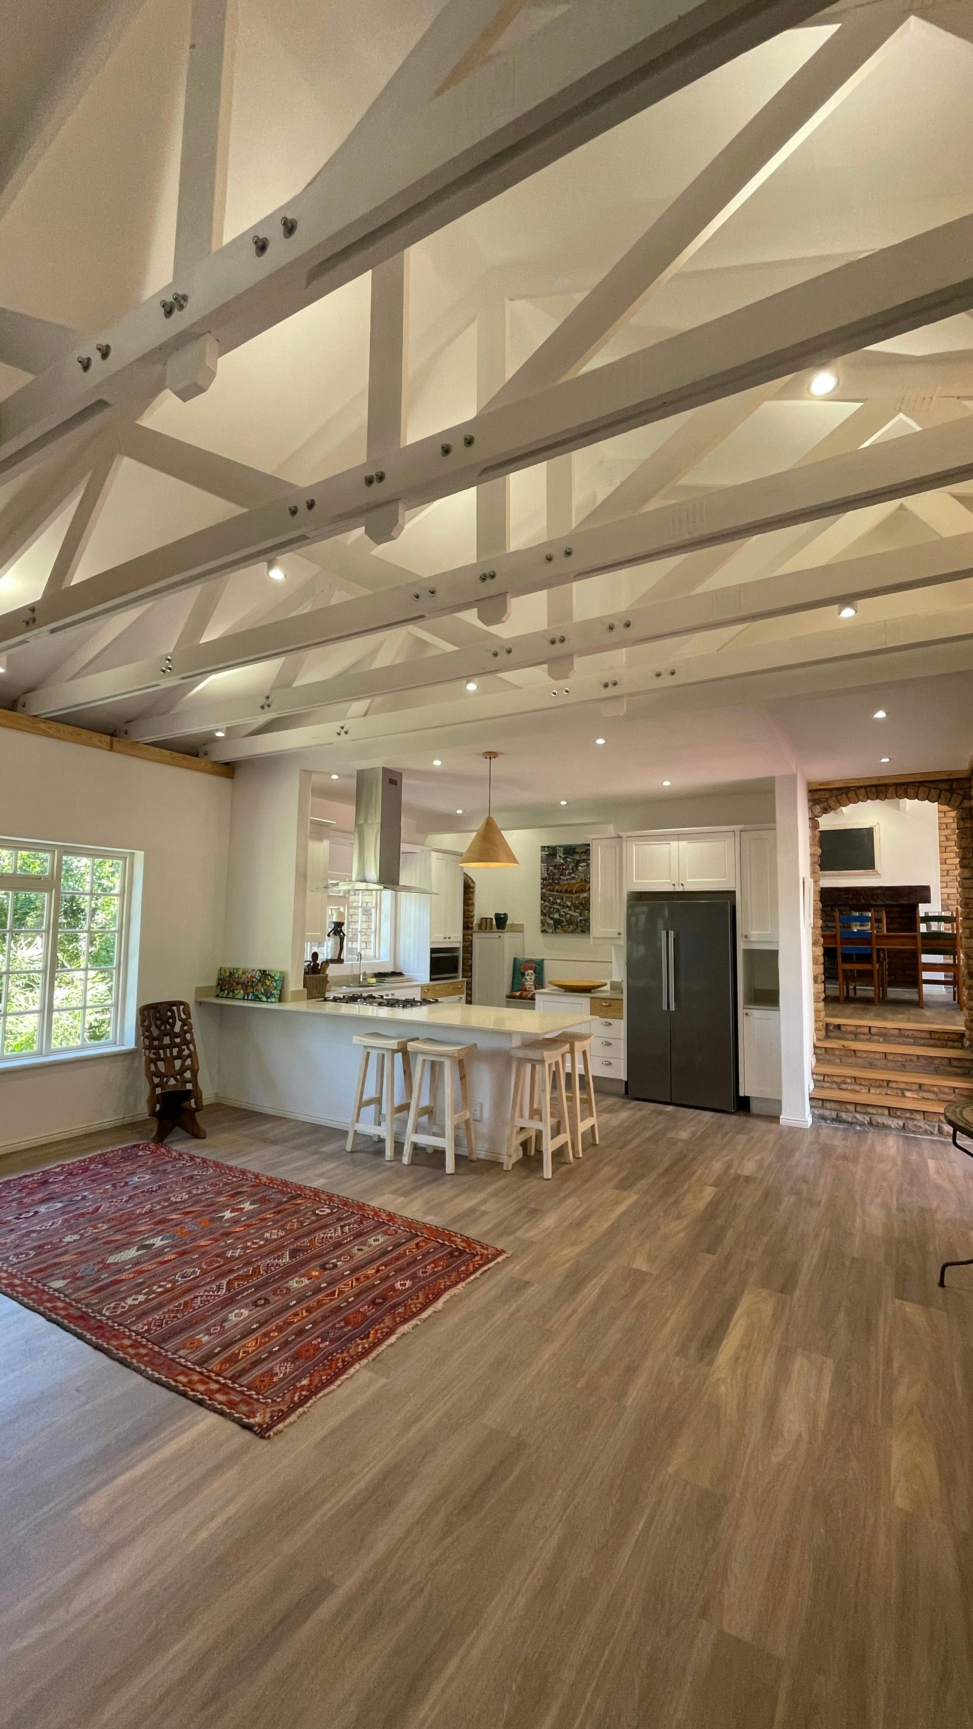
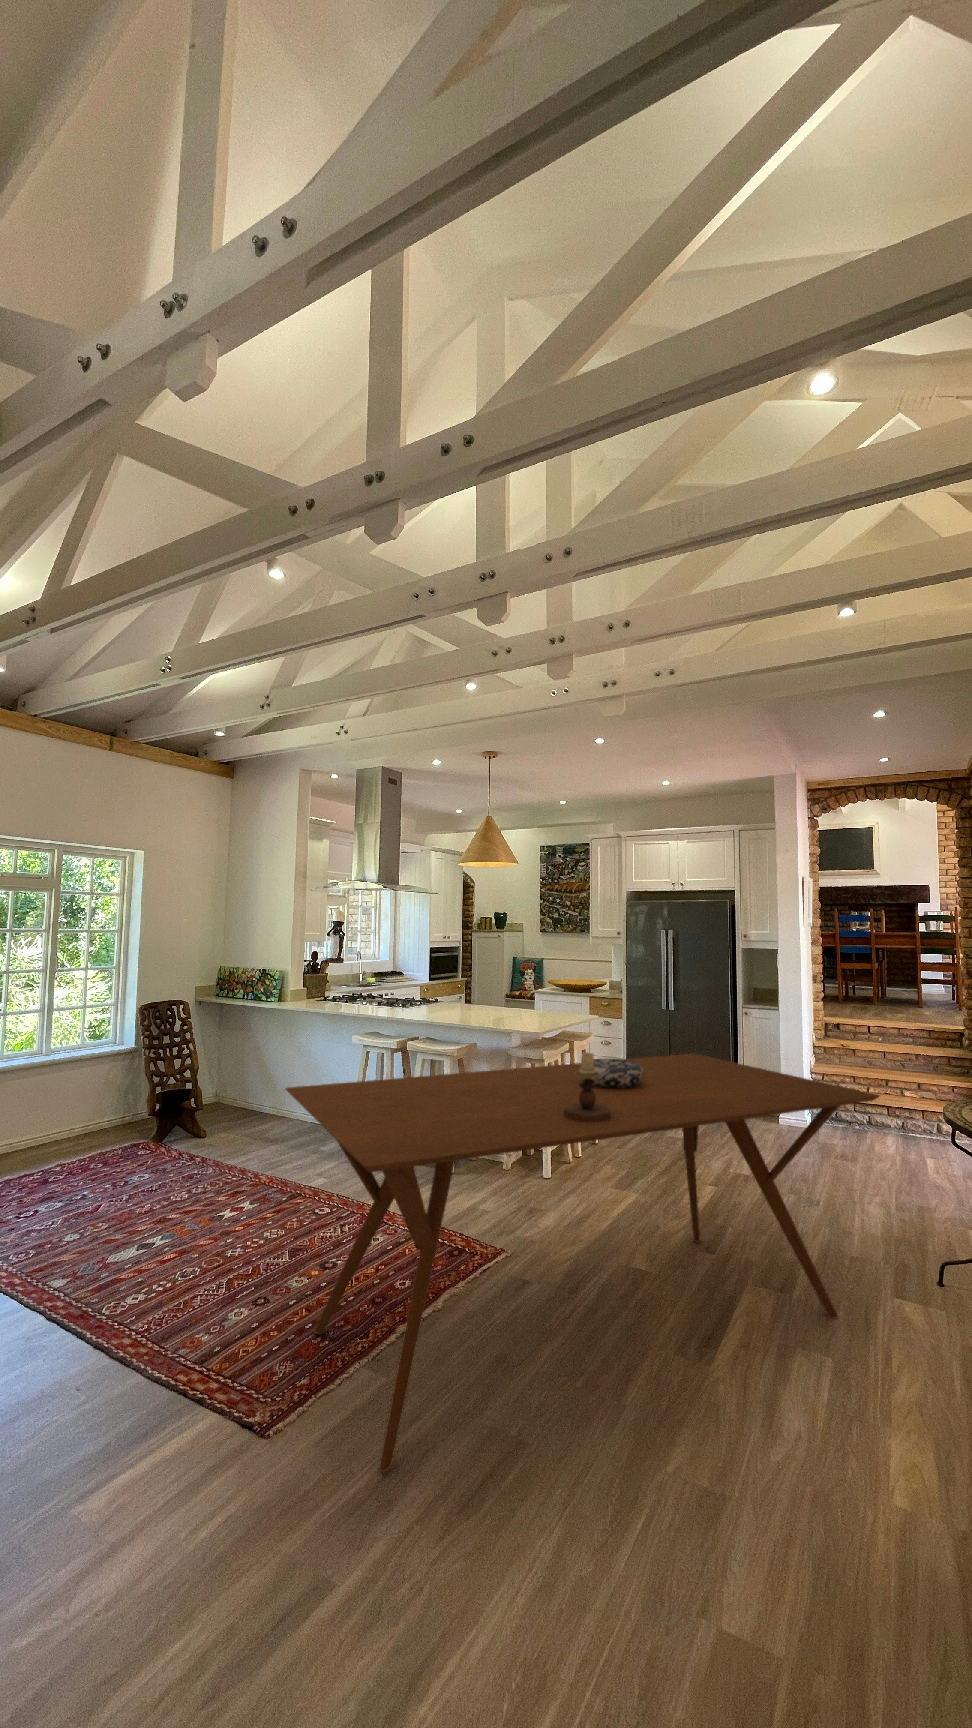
+ candlestick (587, 1084)
+ dining table (573, 1143)
+ decorative bowl (611, 1073)
